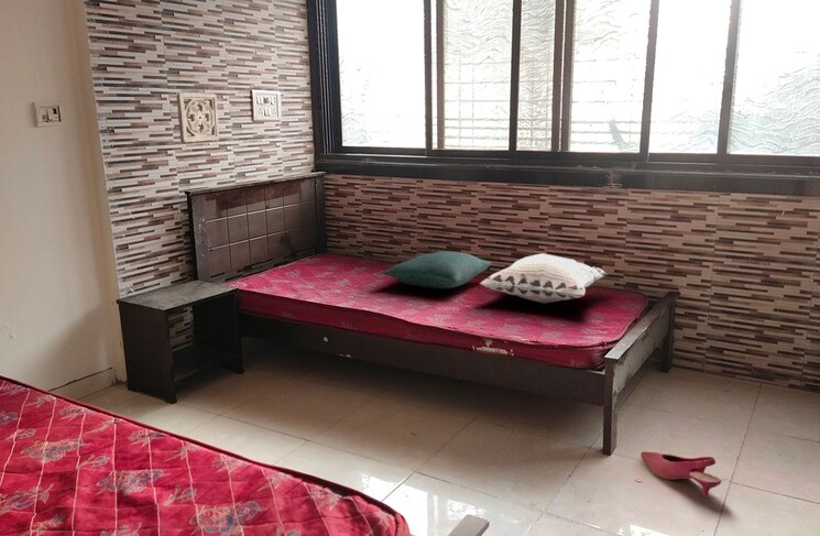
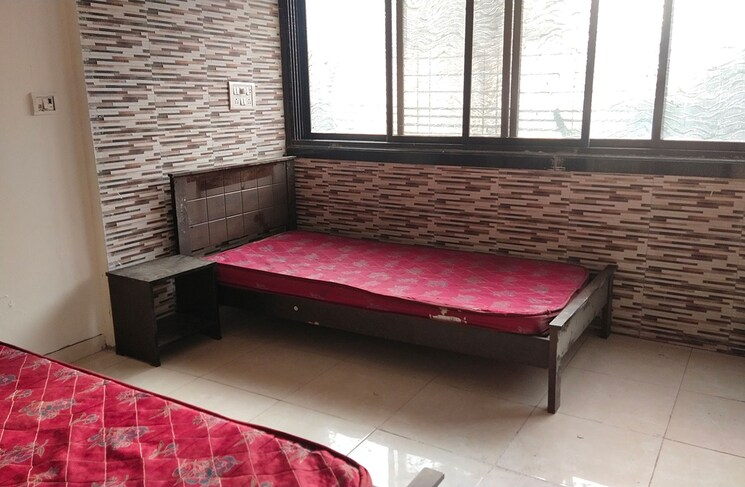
- pillow (437, 269)
- decorative pillow (546, 277)
- wall ornament (198, 118)
- shoe (678, 461)
